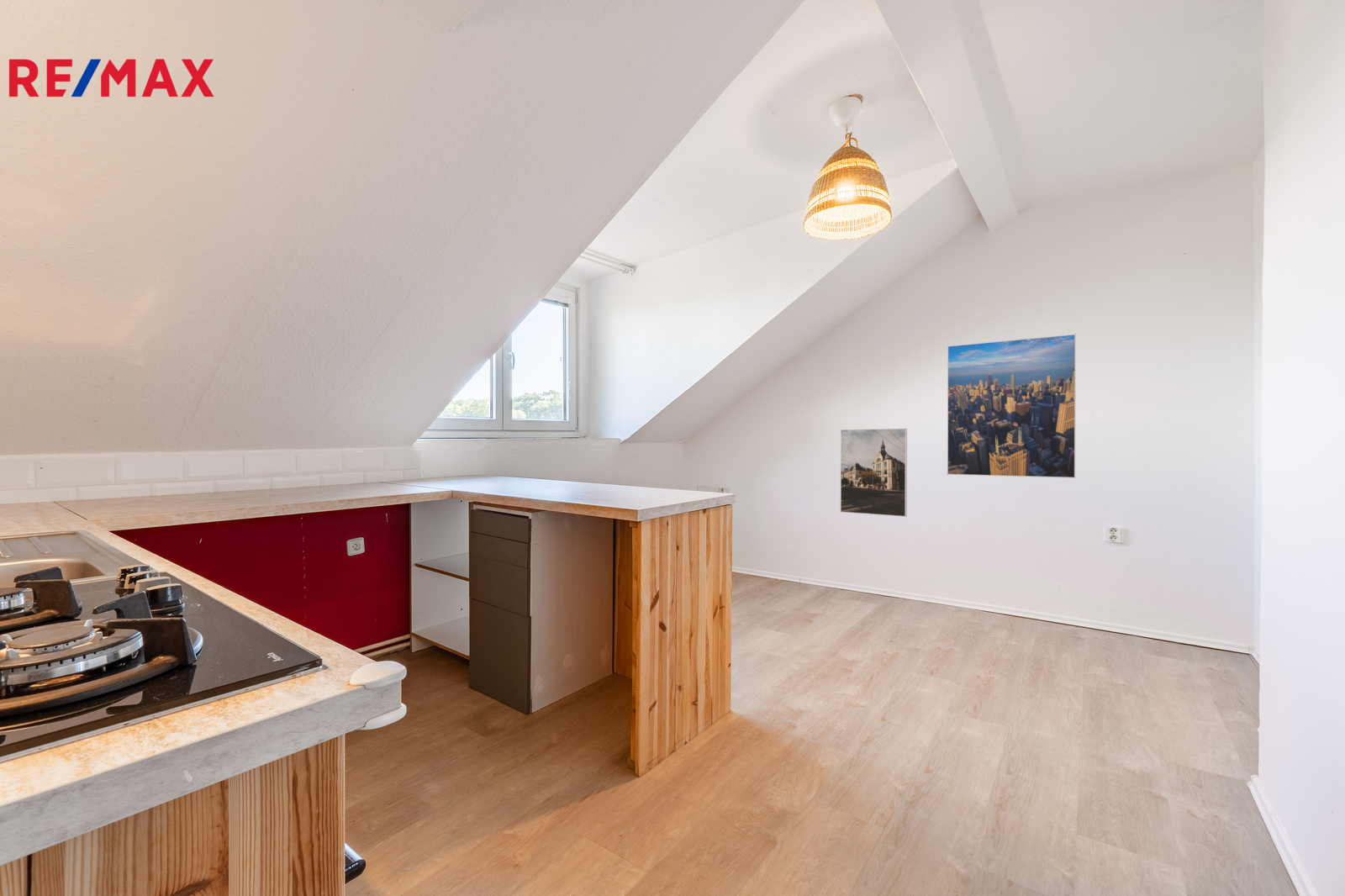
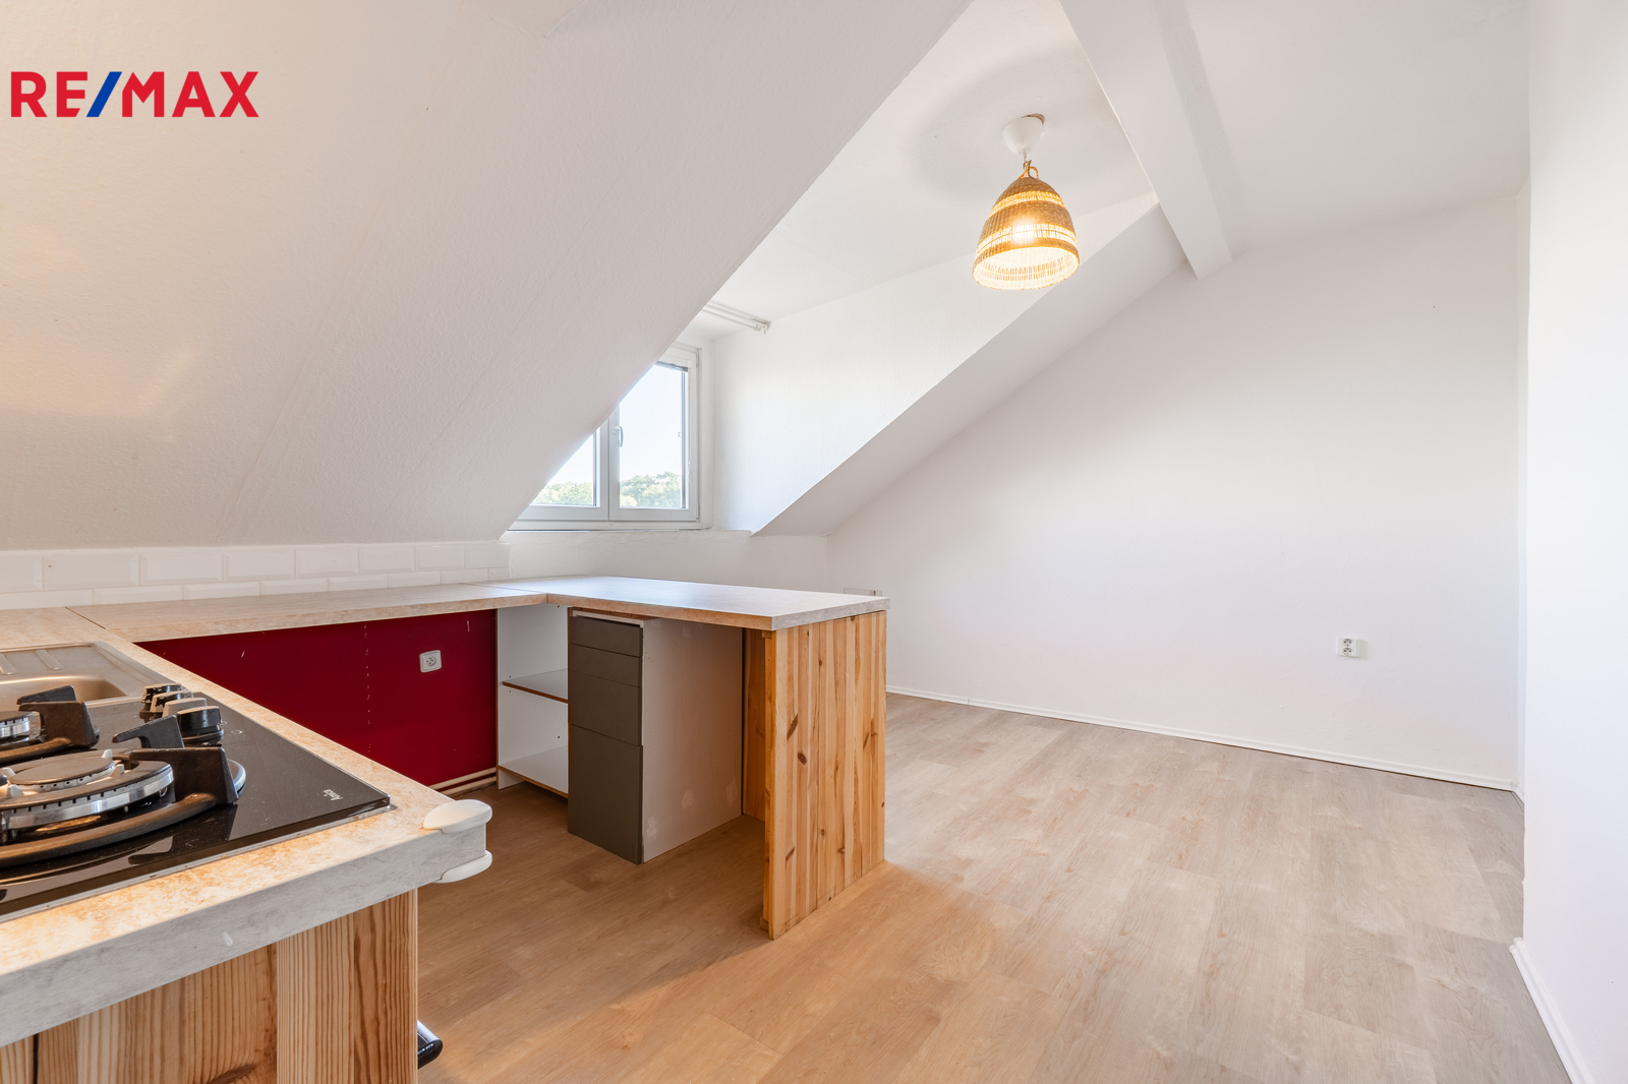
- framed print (873, 472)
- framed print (1008, 408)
